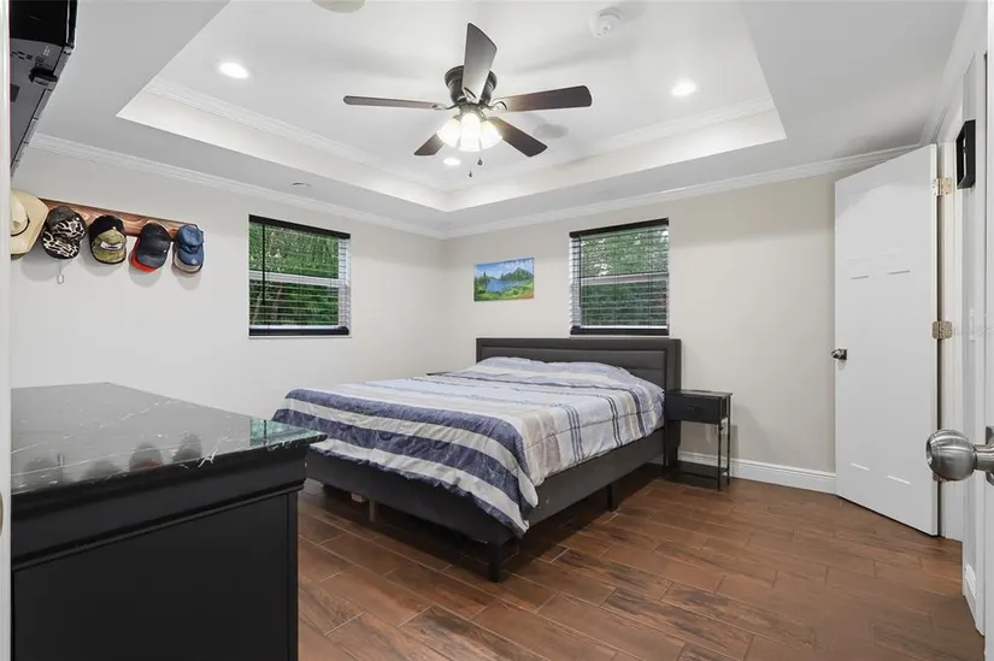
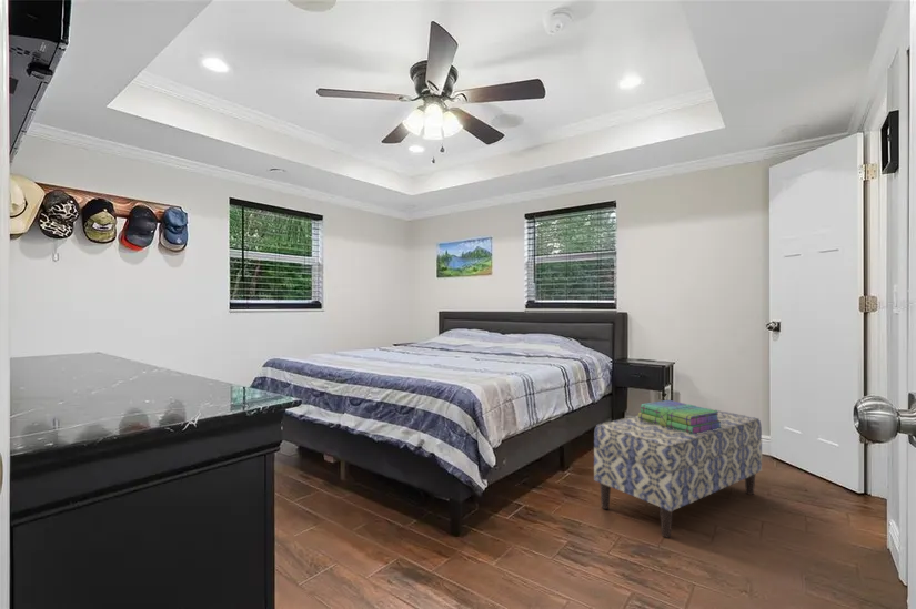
+ bench (680, 460)
+ stack of books (678, 415)
